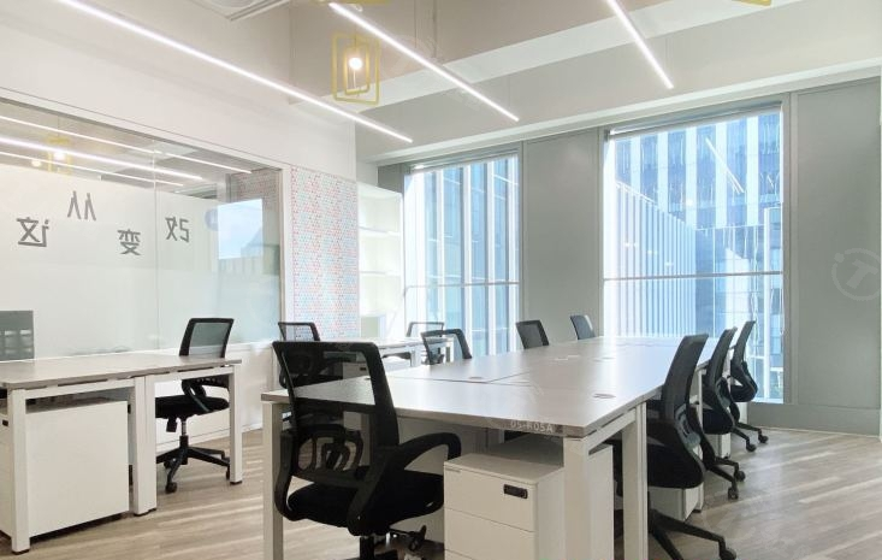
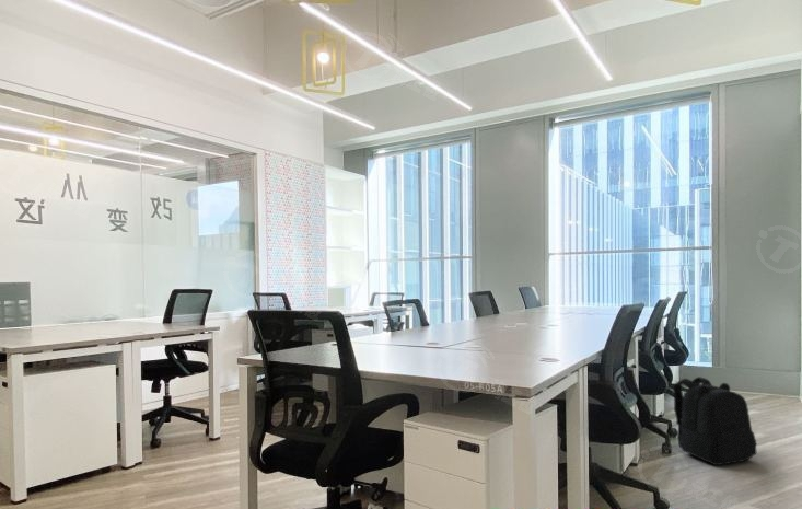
+ backpack (710, 418)
